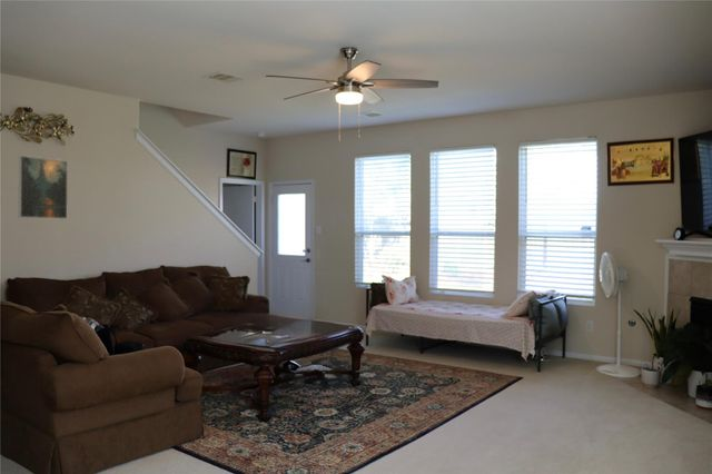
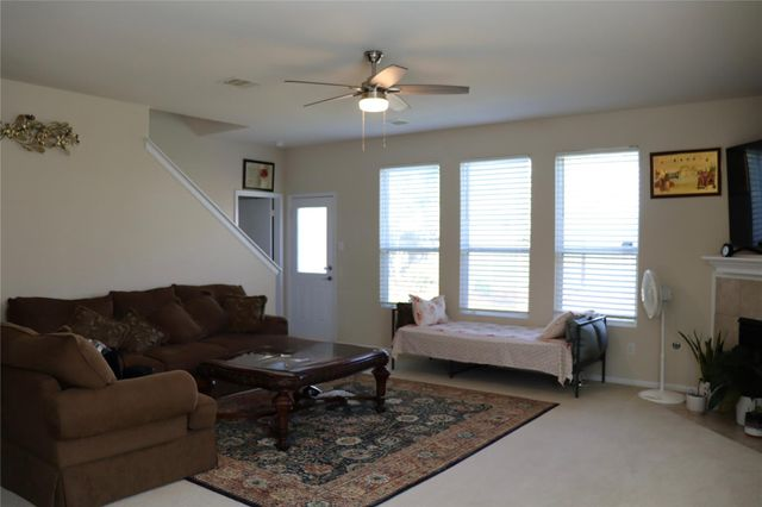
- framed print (43, 188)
